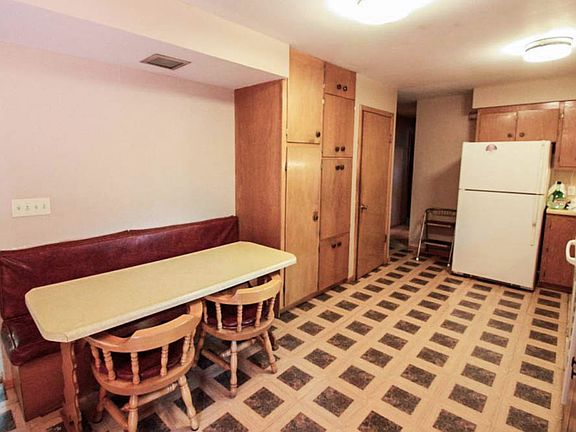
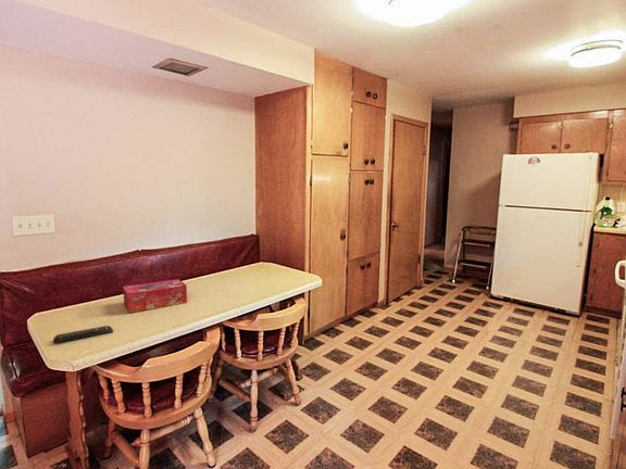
+ remote control (84, 333)
+ tissue box (155, 294)
